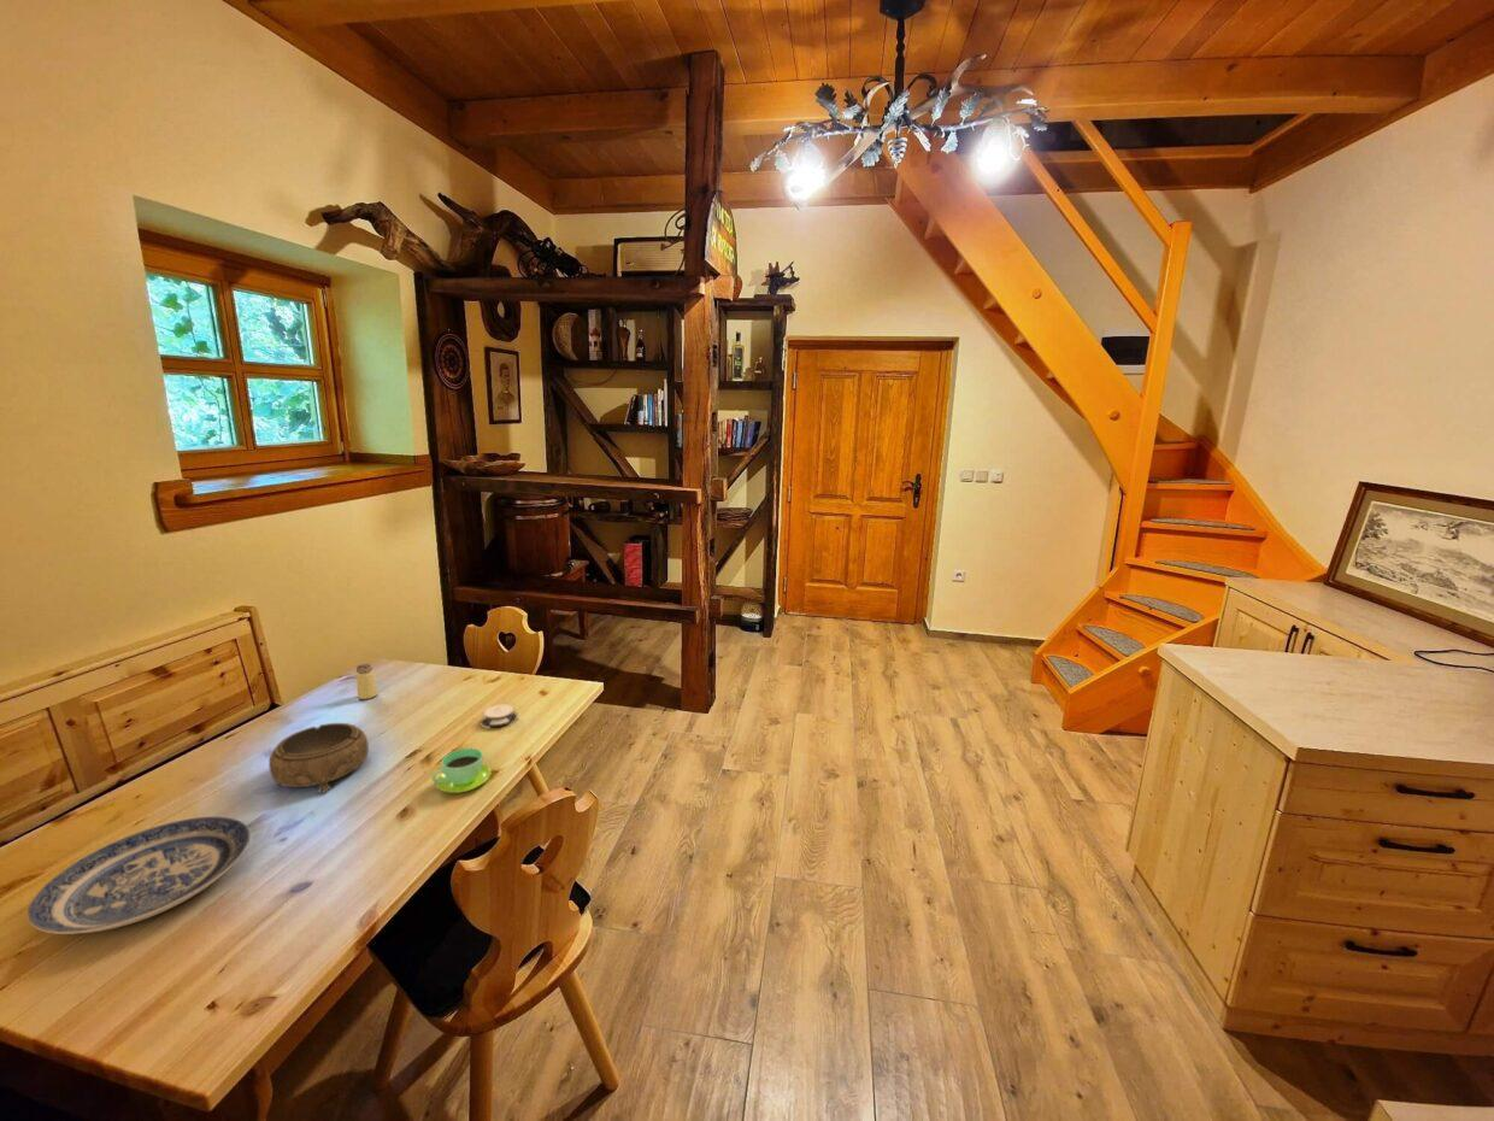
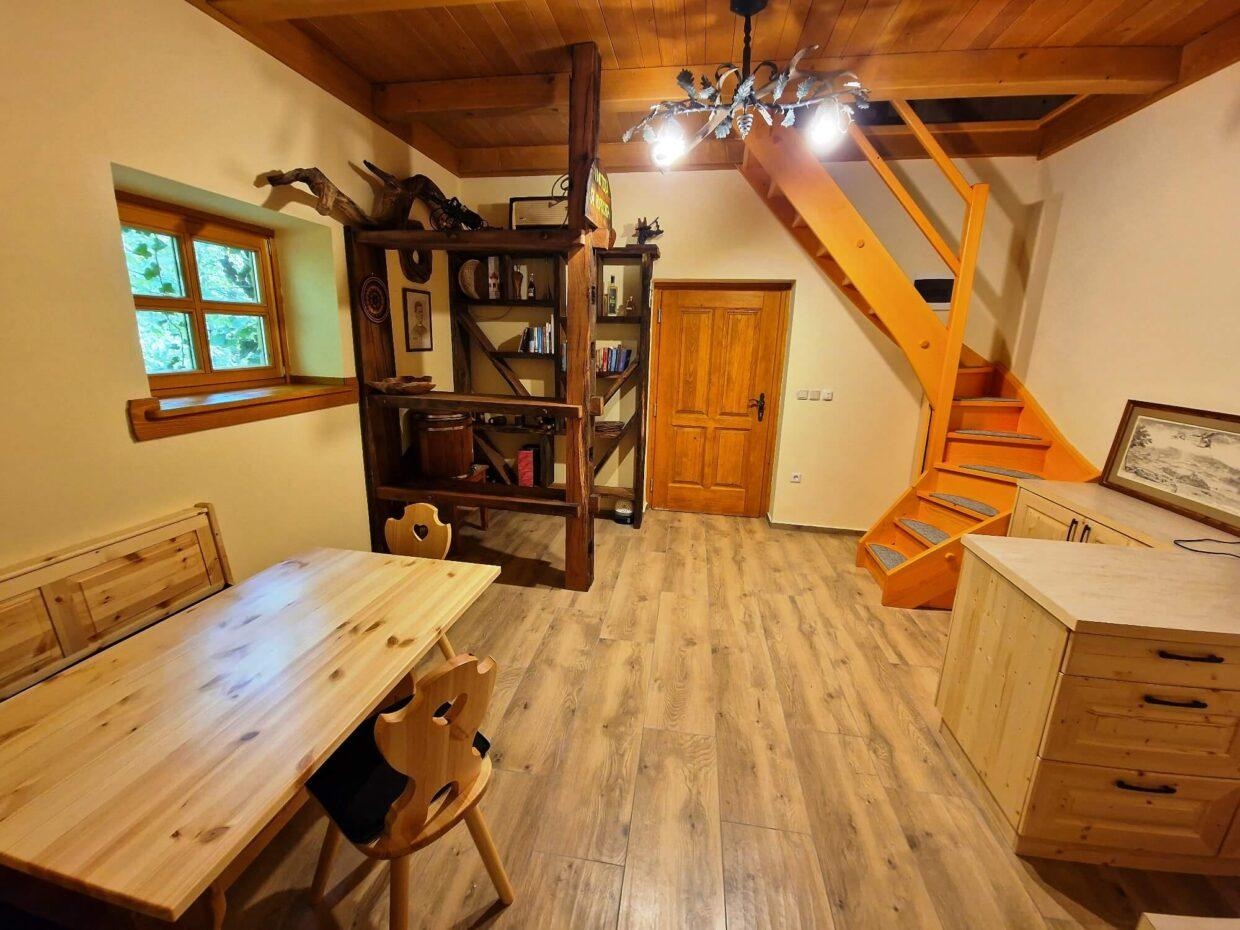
- plate (151, 876)
- architectural model (499, 711)
- decorative bowl (317, 755)
- cup (461, 770)
- saltshaker (365, 680)
